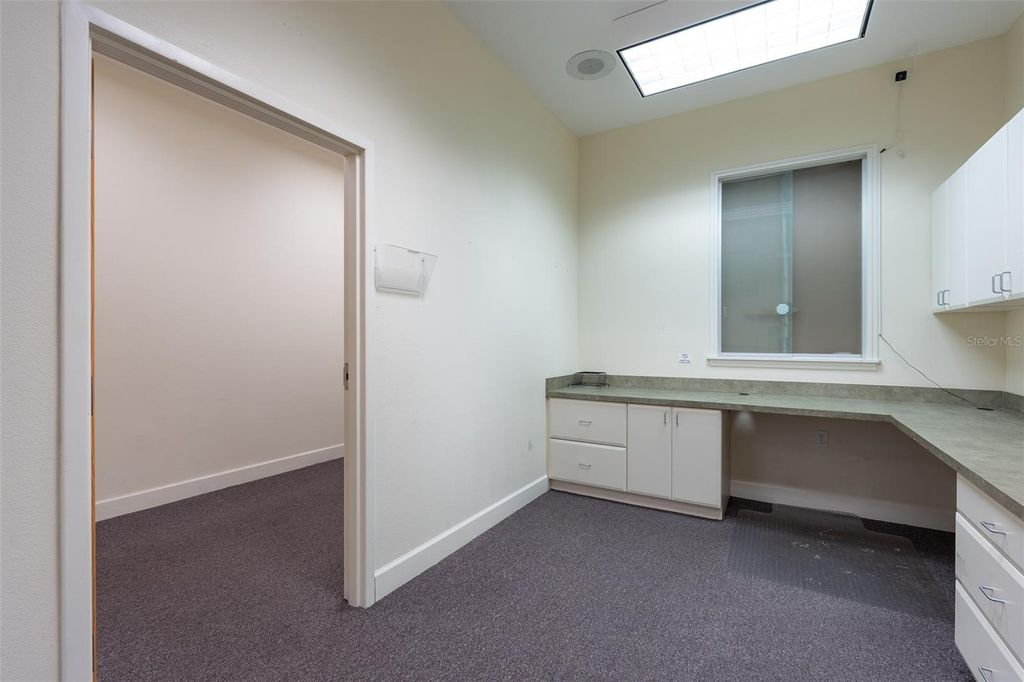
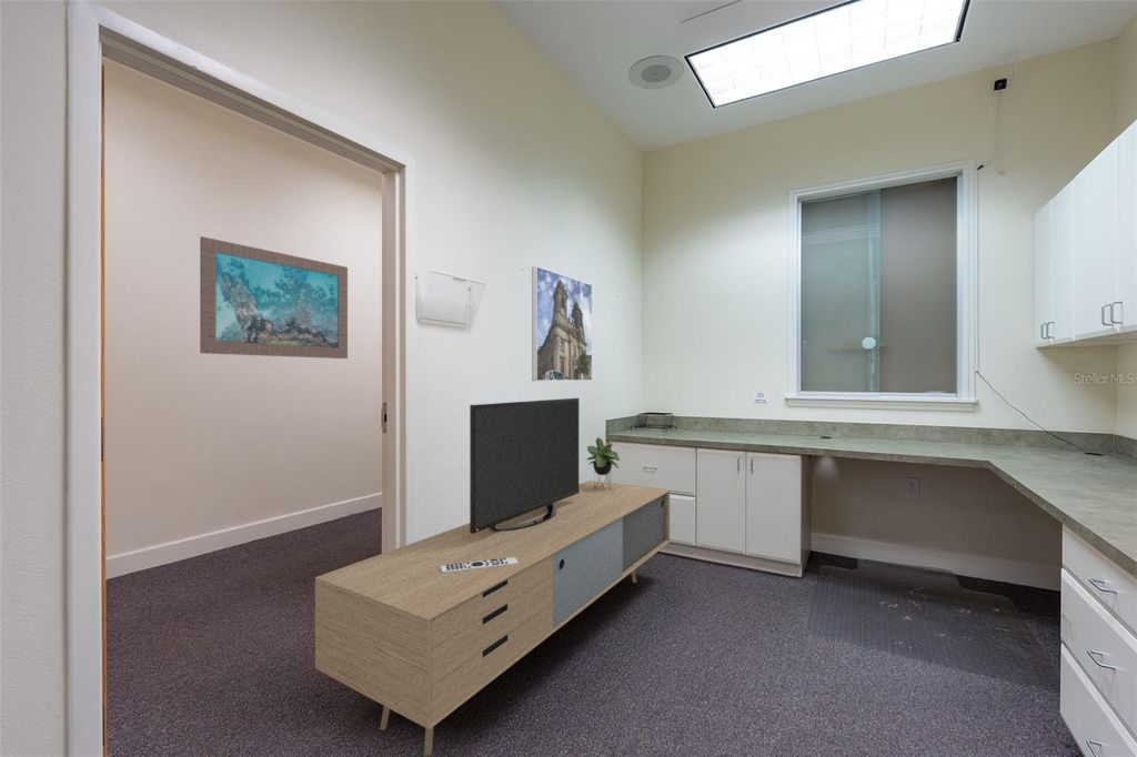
+ wall art (282, 304)
+ media console (539, 517)
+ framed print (564, 329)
